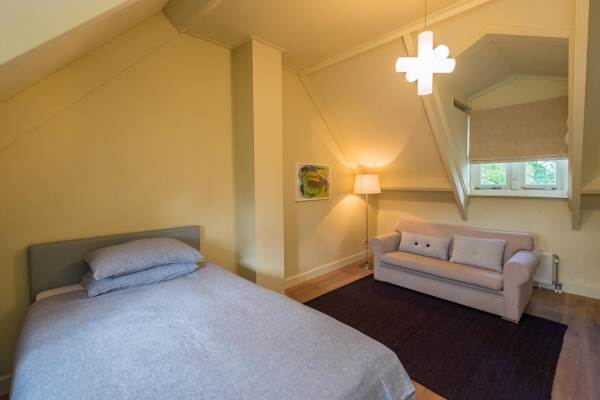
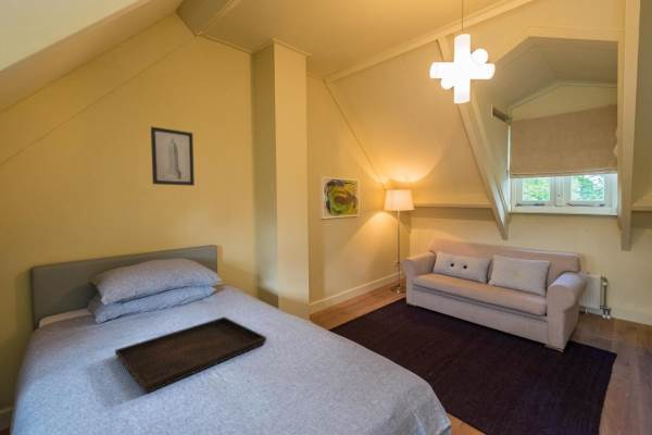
+ wall art (173, 157)
+ serving tray (193, 346)
